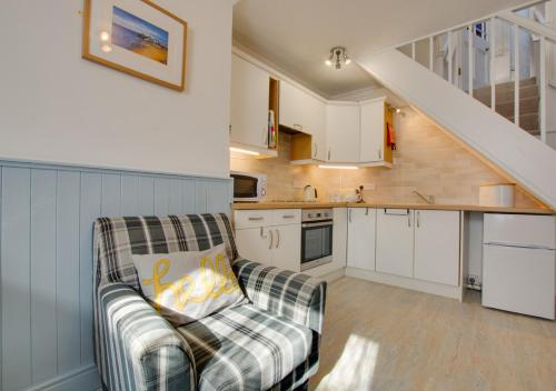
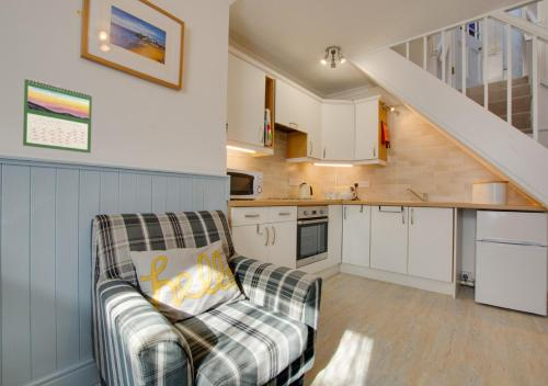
+ calendar (59, 117)
